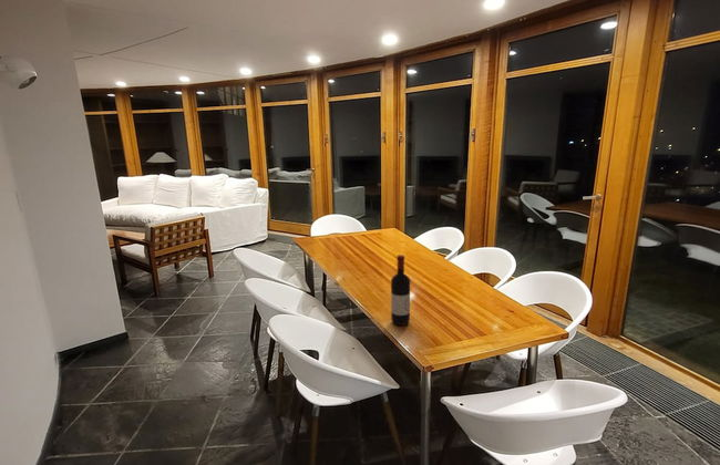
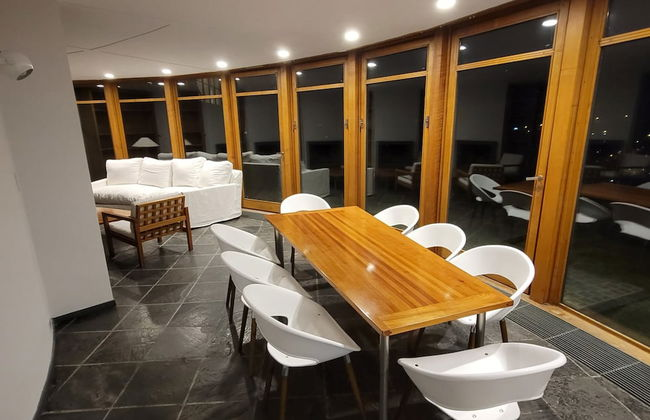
- wine bottle (400, 289)
